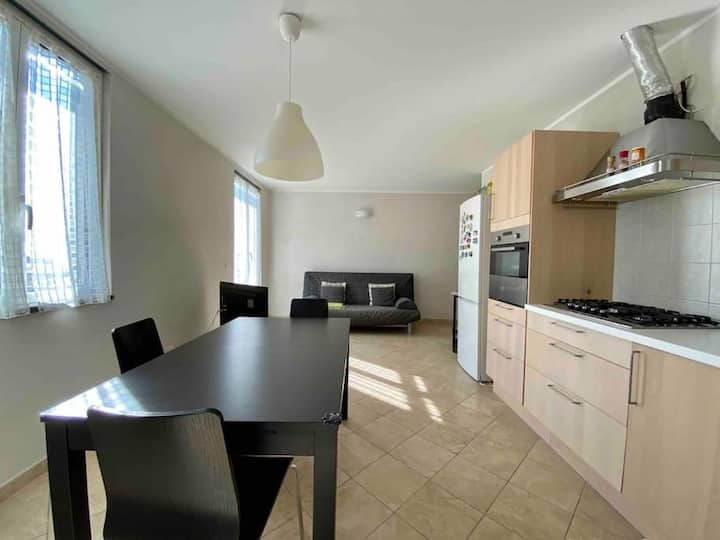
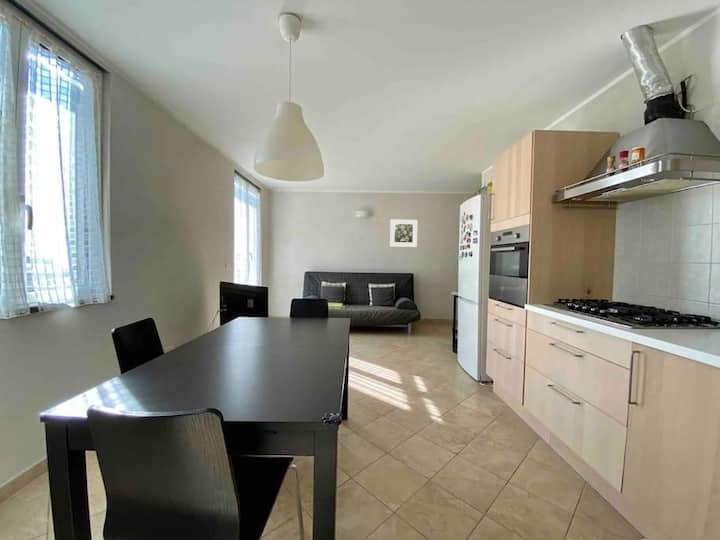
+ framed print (403, 233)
